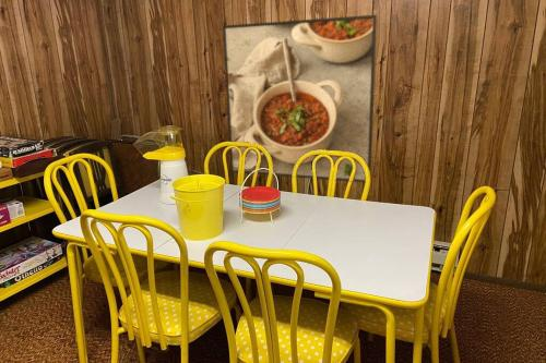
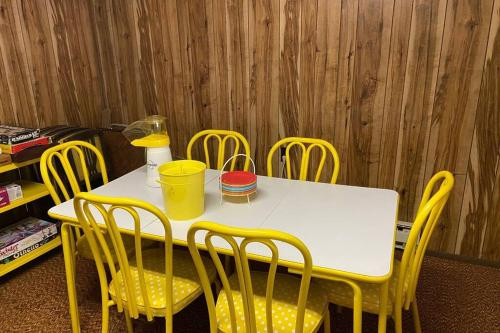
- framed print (295, 102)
